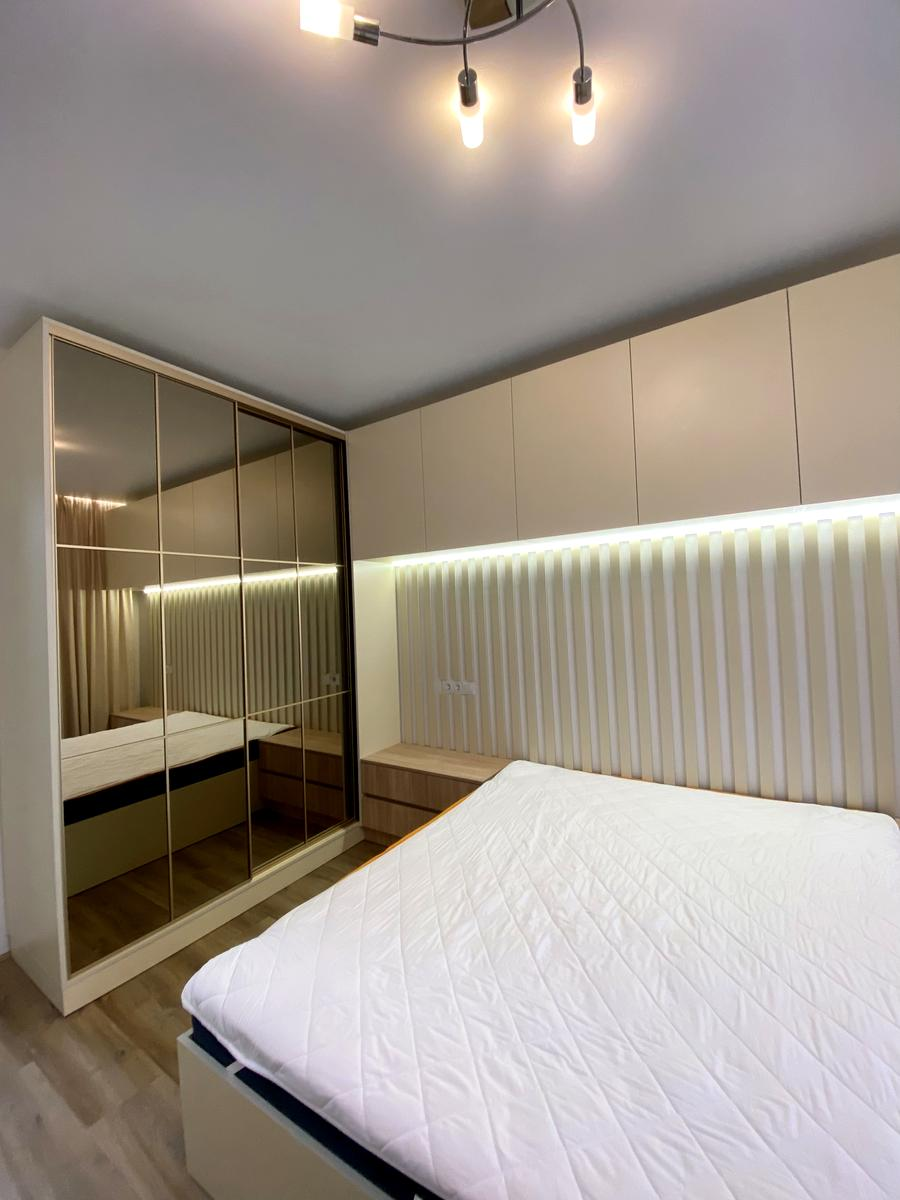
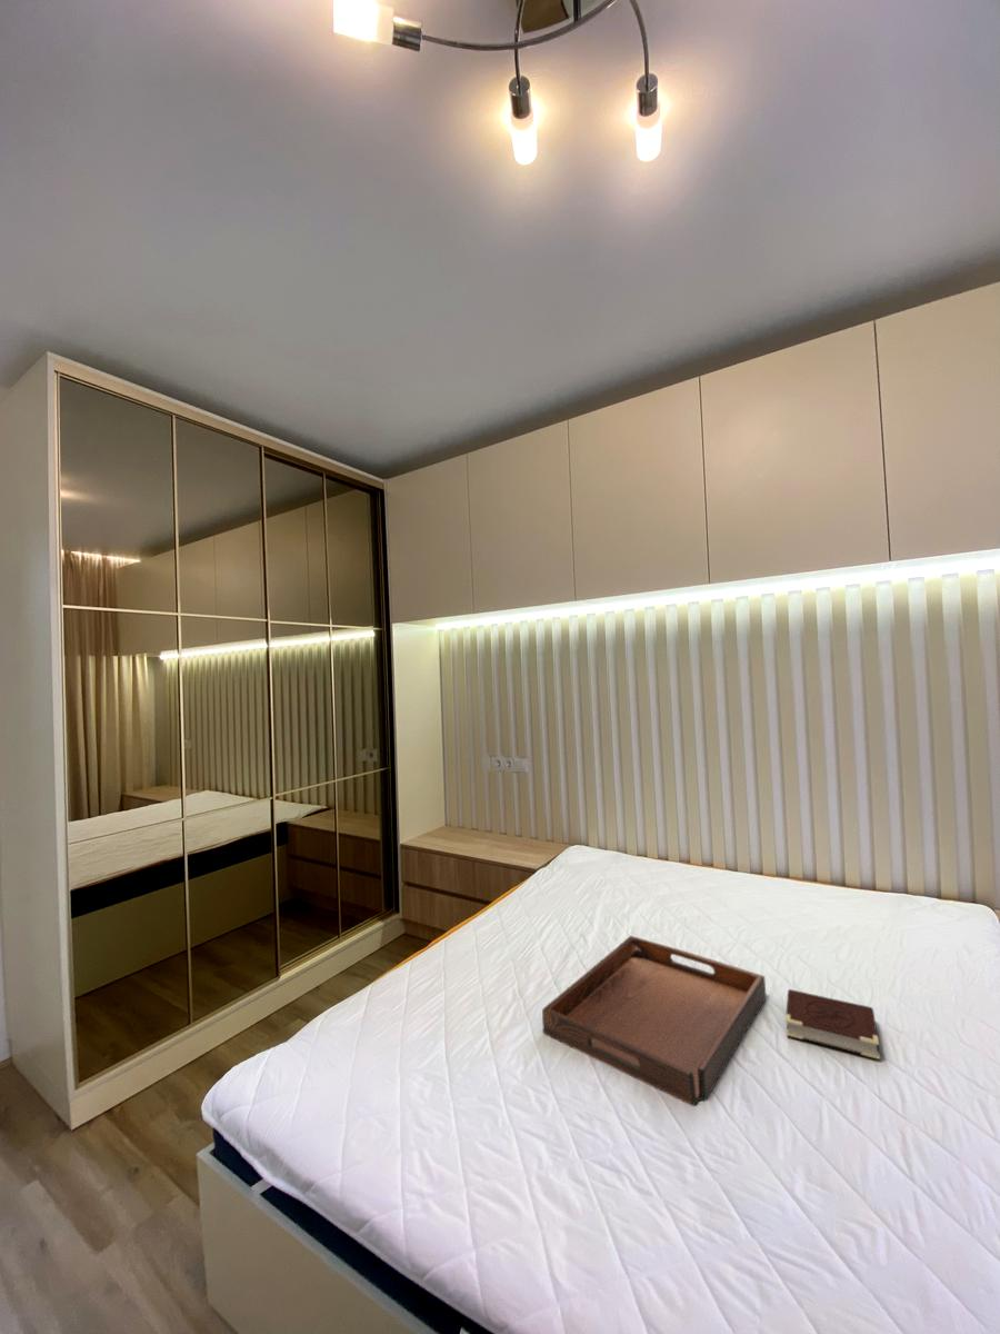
+ serving tray (658, 1004)
+ book (830, 1019)
